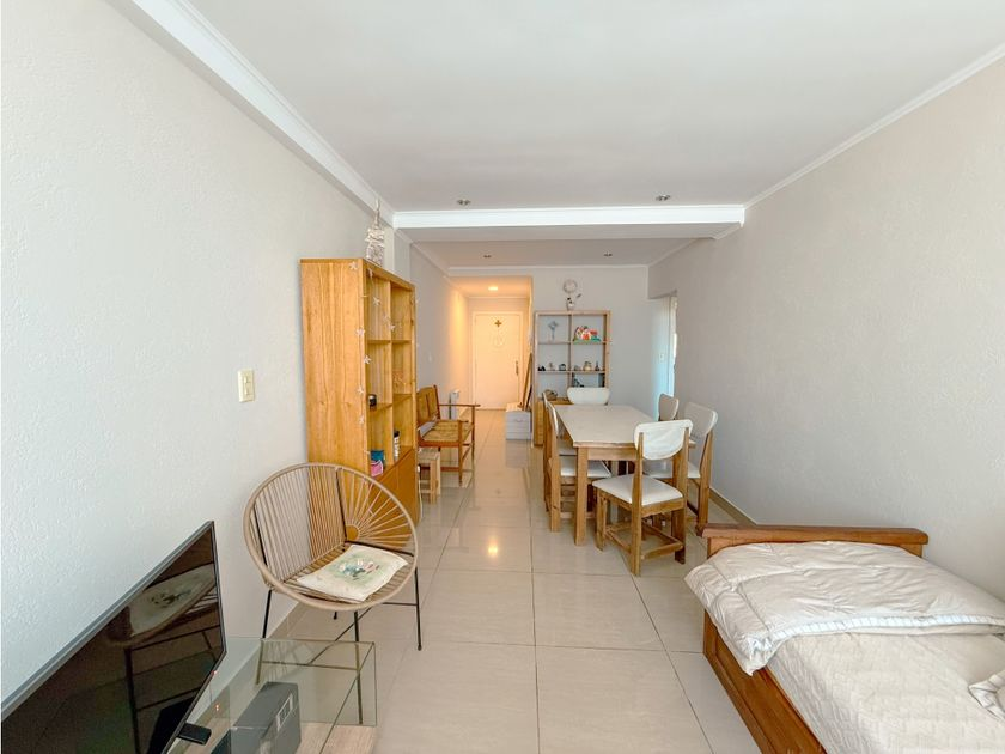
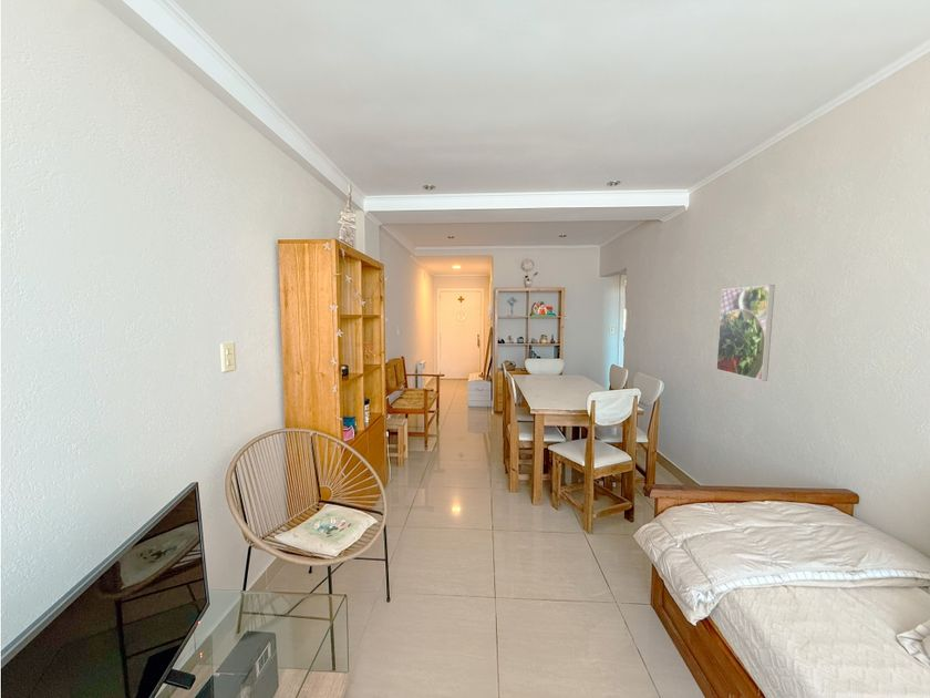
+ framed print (742, 331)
